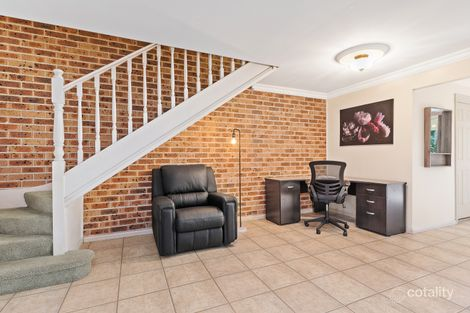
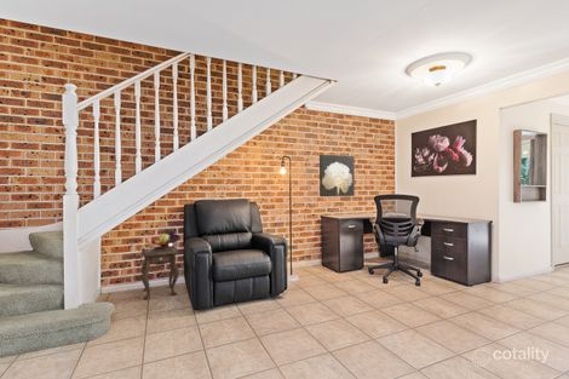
+ side table (161, 262)
+ wall art (337, 176)
